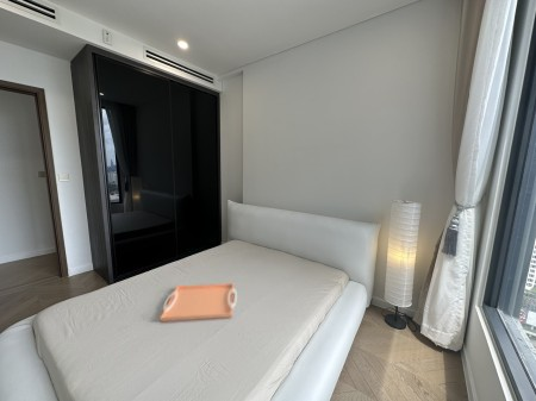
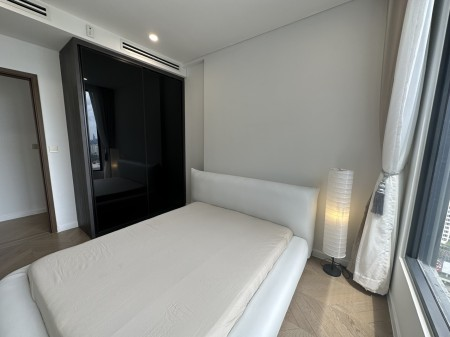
- serving tray (201, 300)
